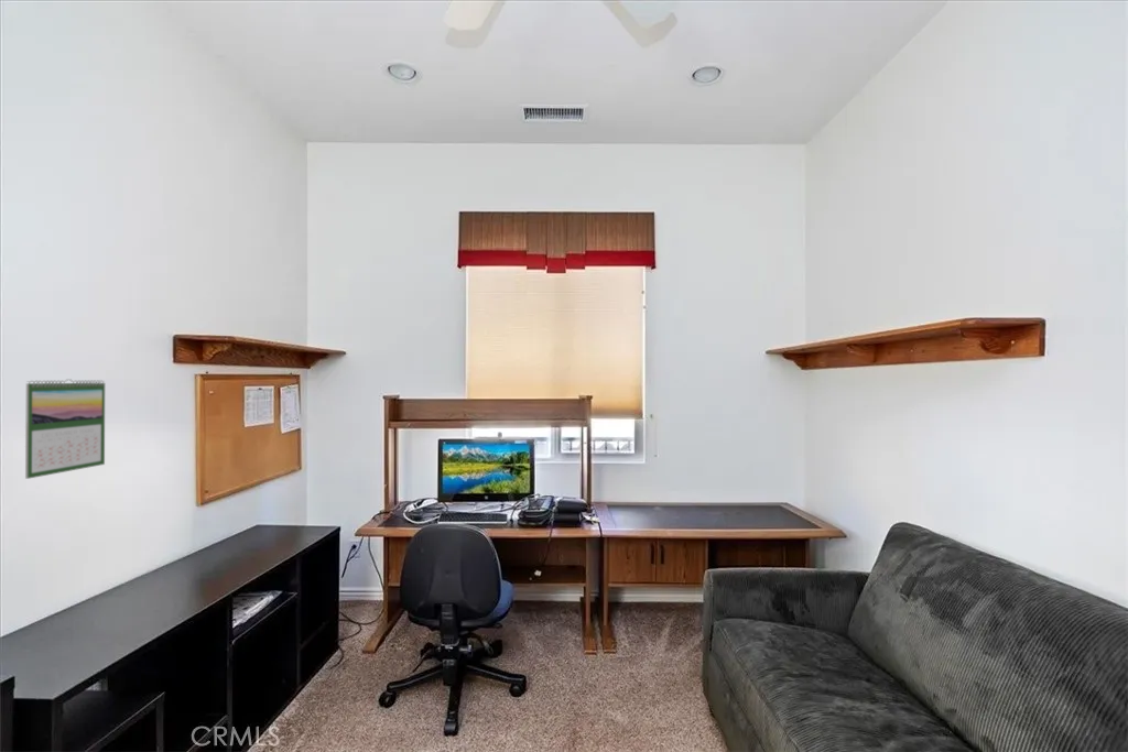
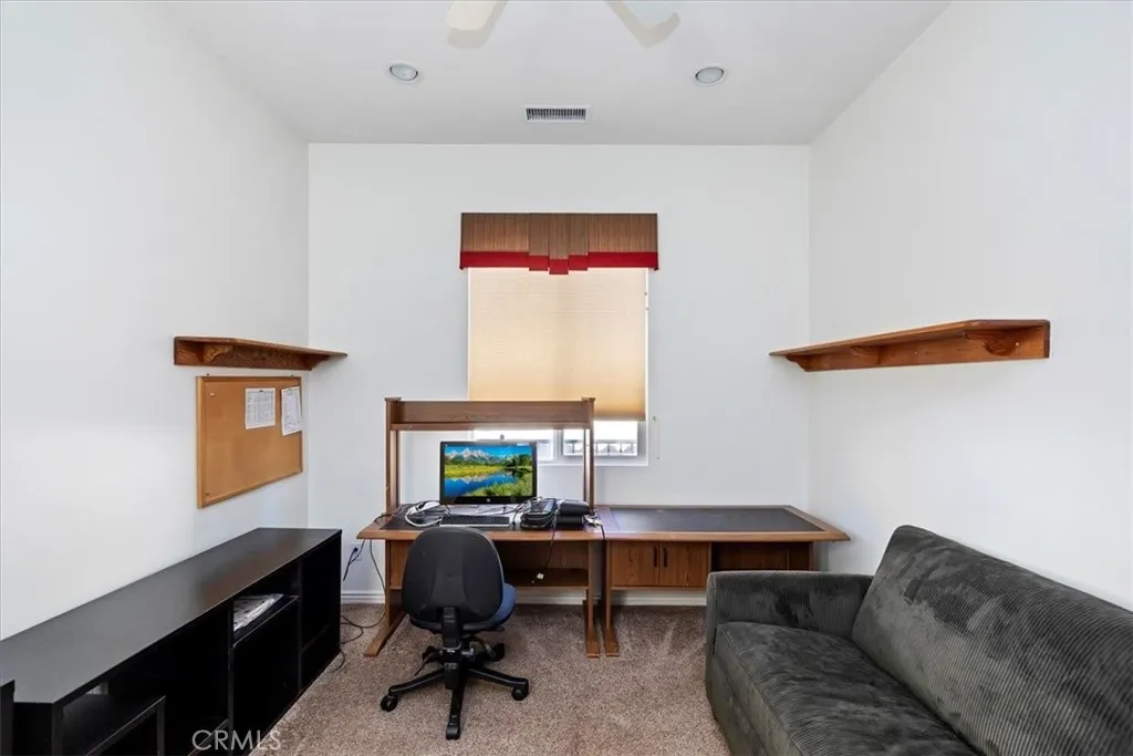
- calendar (68, 424)
